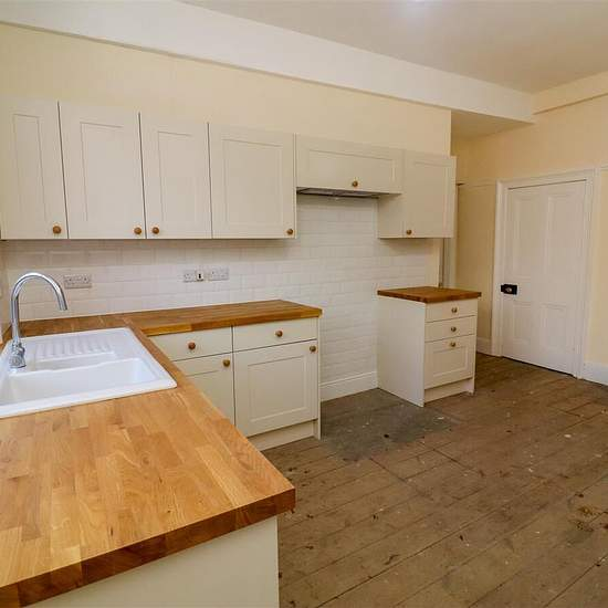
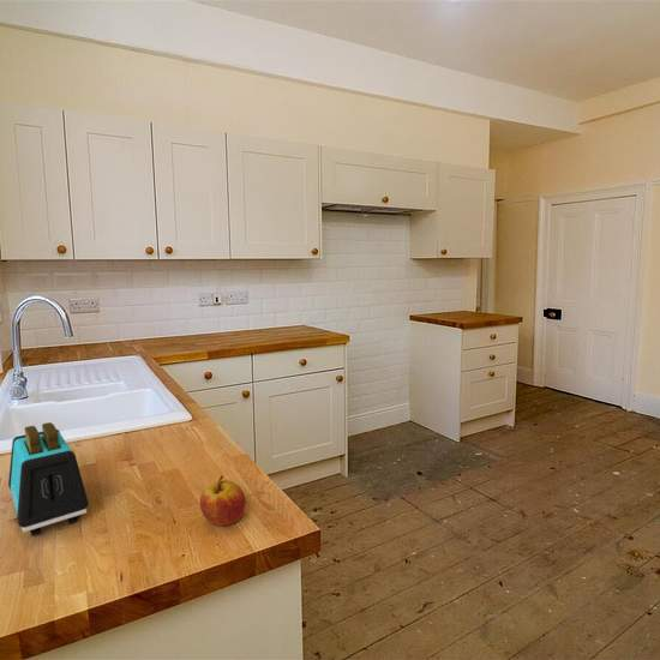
+ apple (222, 498)
+ toaster (44, 469)
